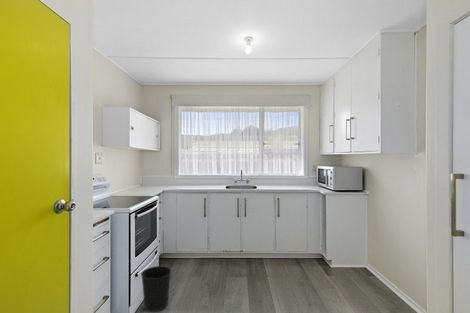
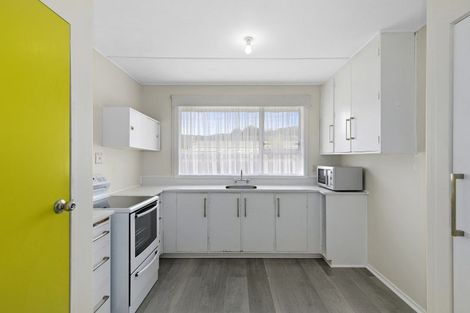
- wastebasket (156, 288)
